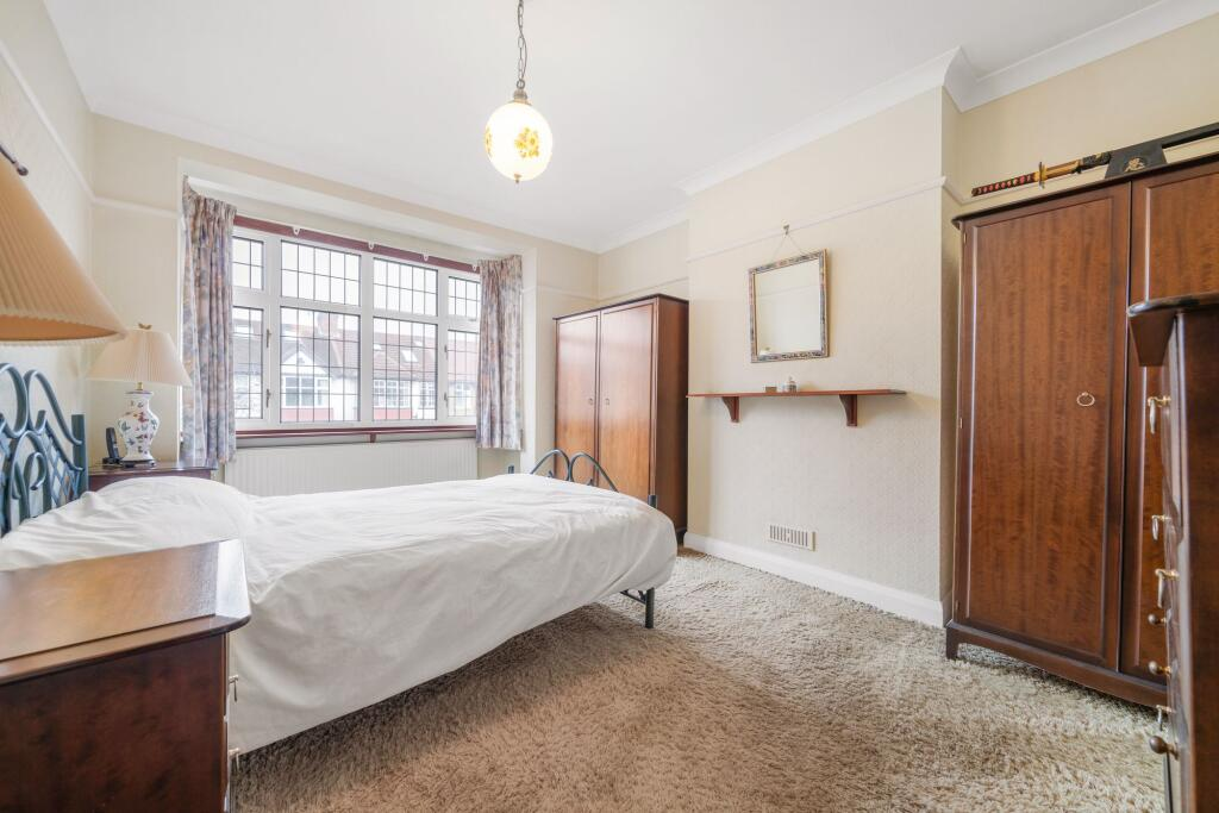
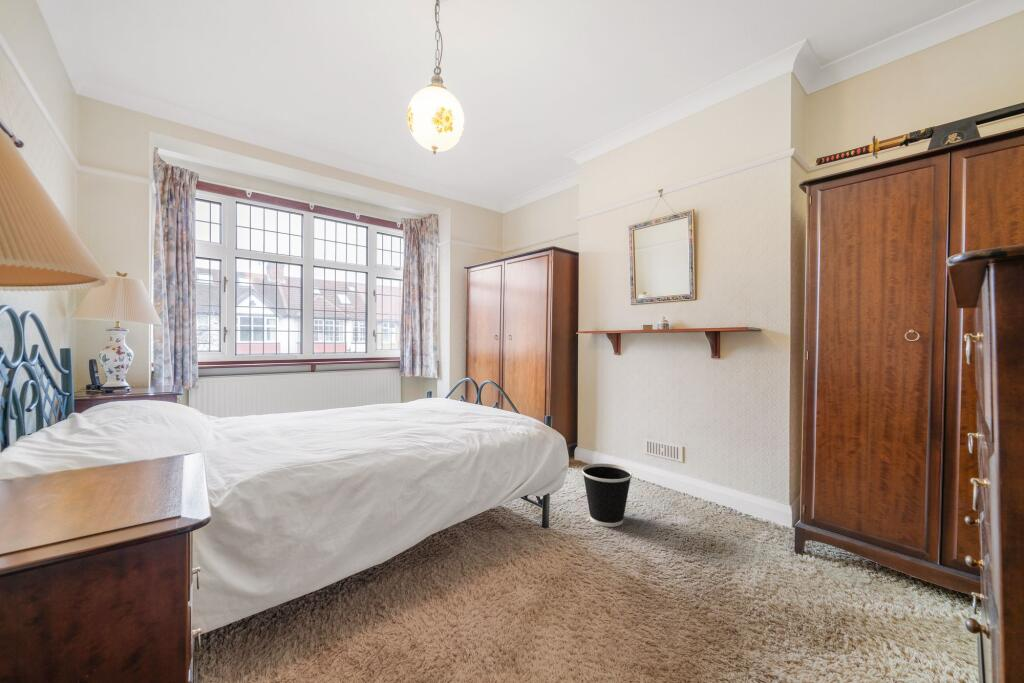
+ wastebasket (606, 495)
